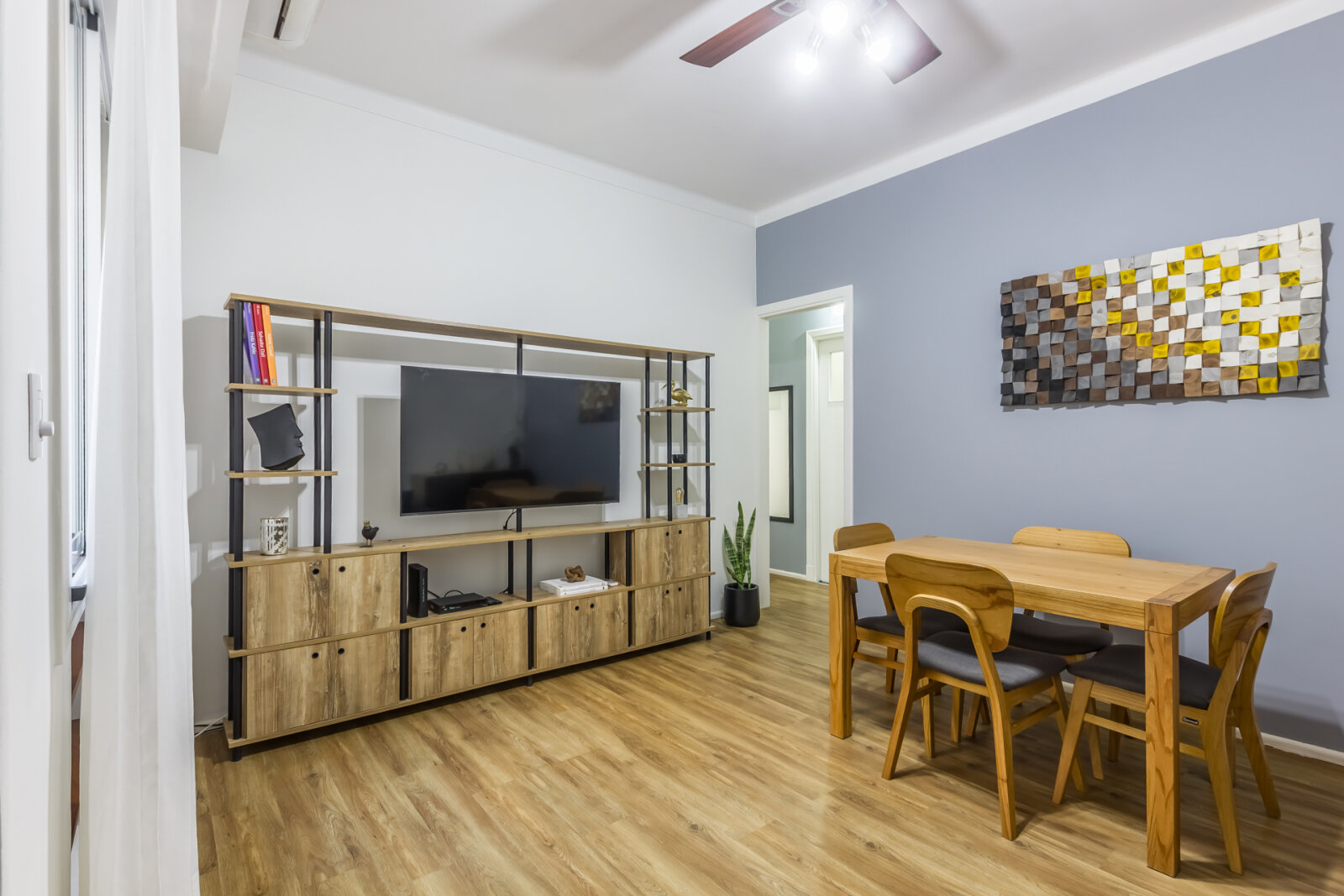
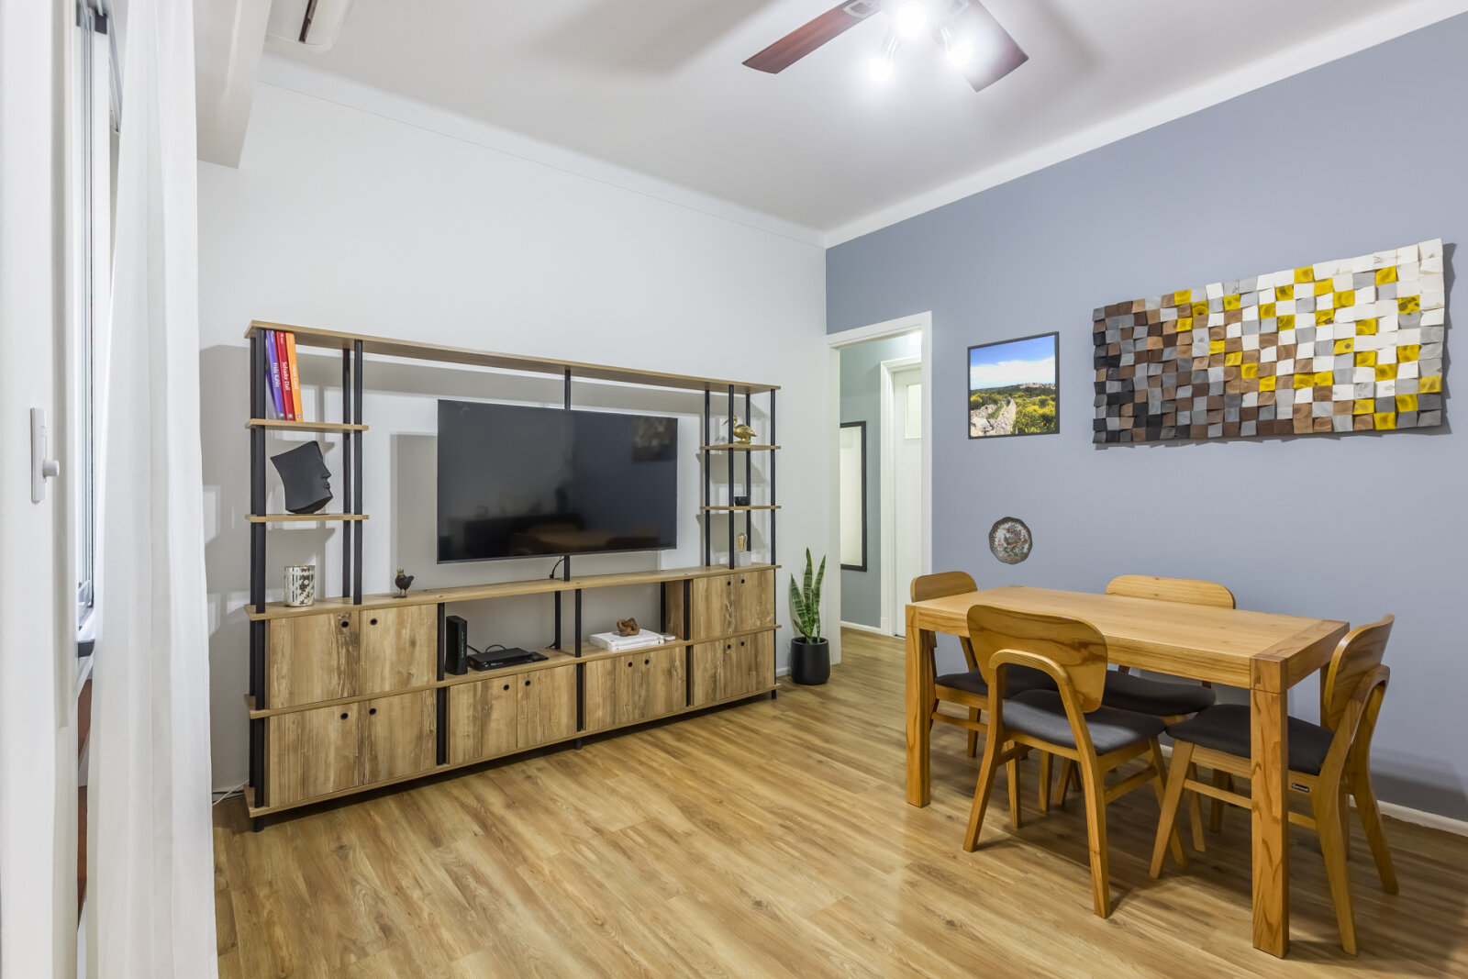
+ decorative plate (1011, 541)
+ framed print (1011, 388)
